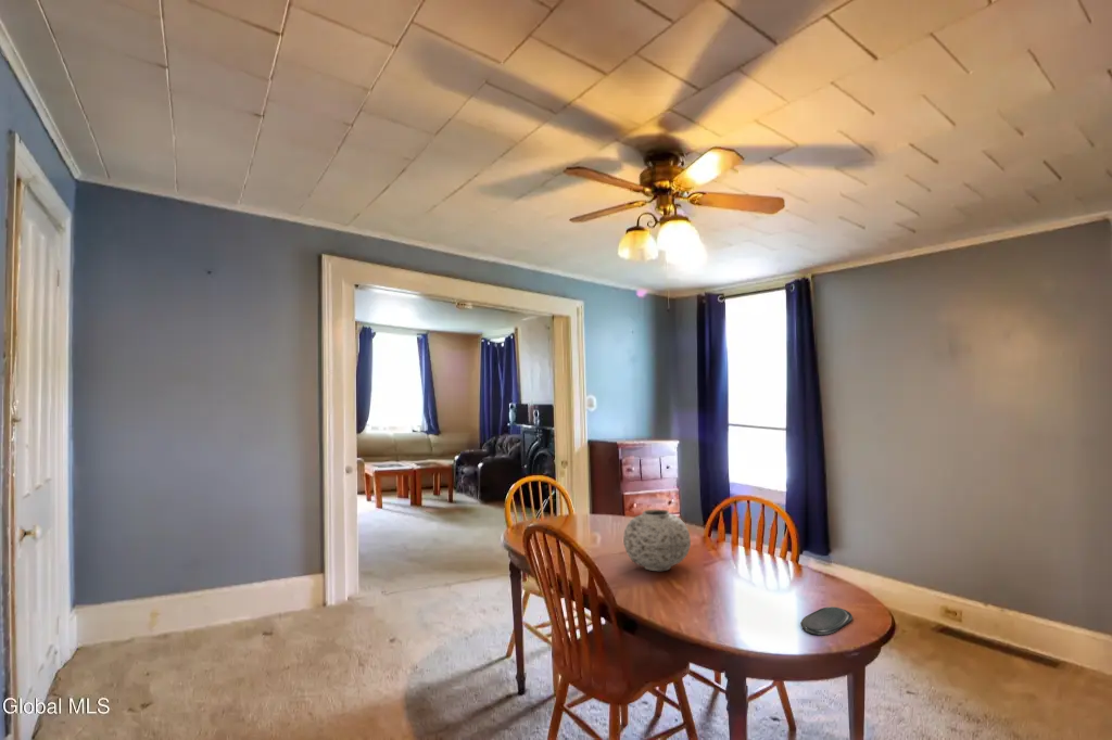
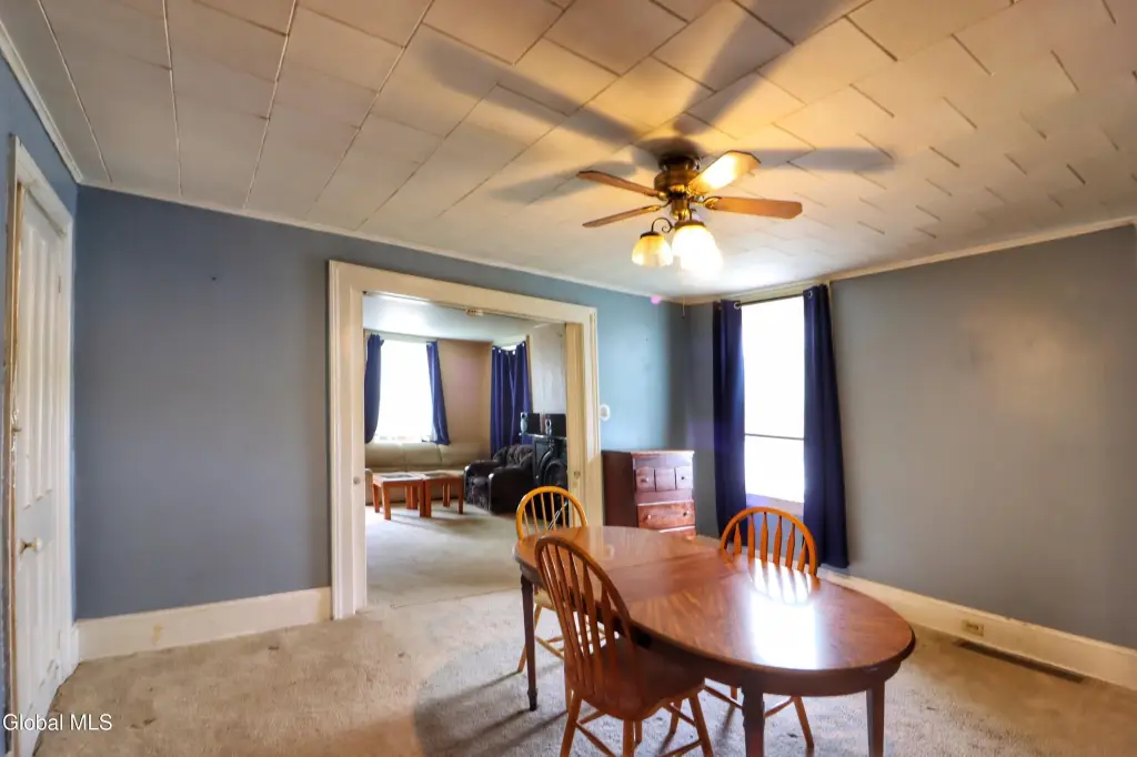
- vase (656, 539)
- oval tray (826, 620)
